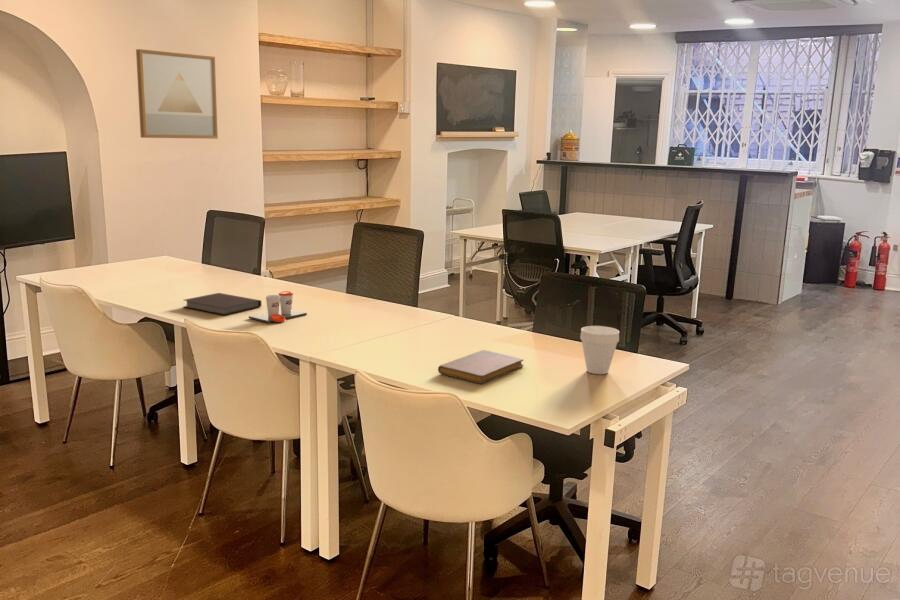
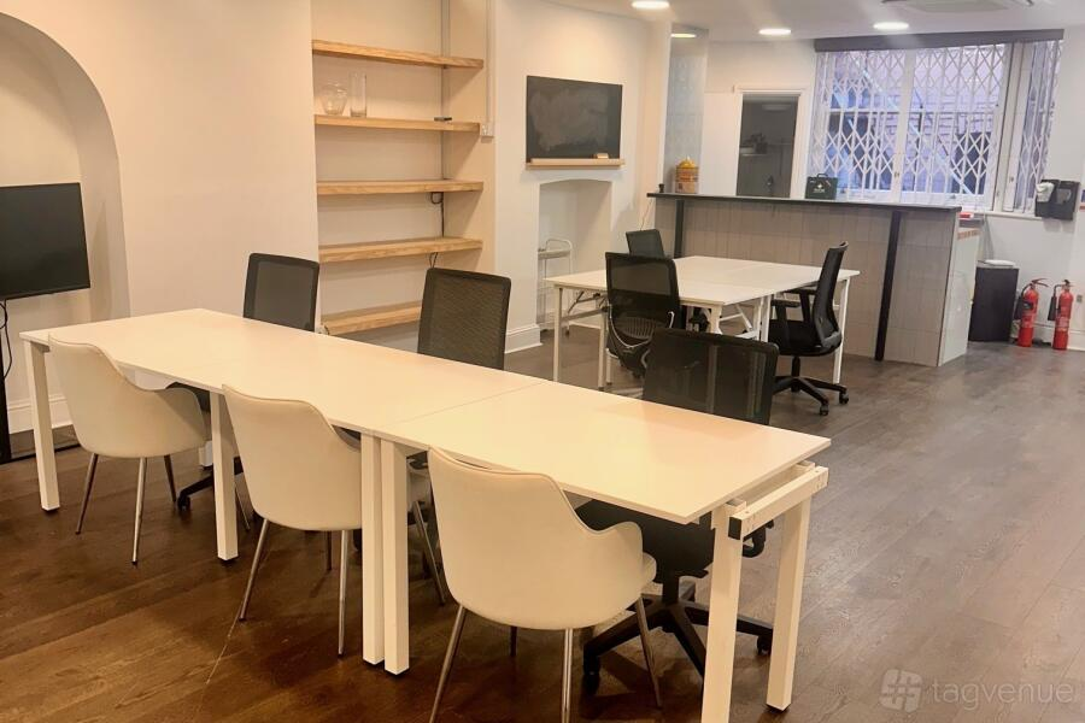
- cup (280, 305)
- wall art (178, 96)
- notebook (481, 365)
- cup (598, 350)
- notebook (222, 303)
